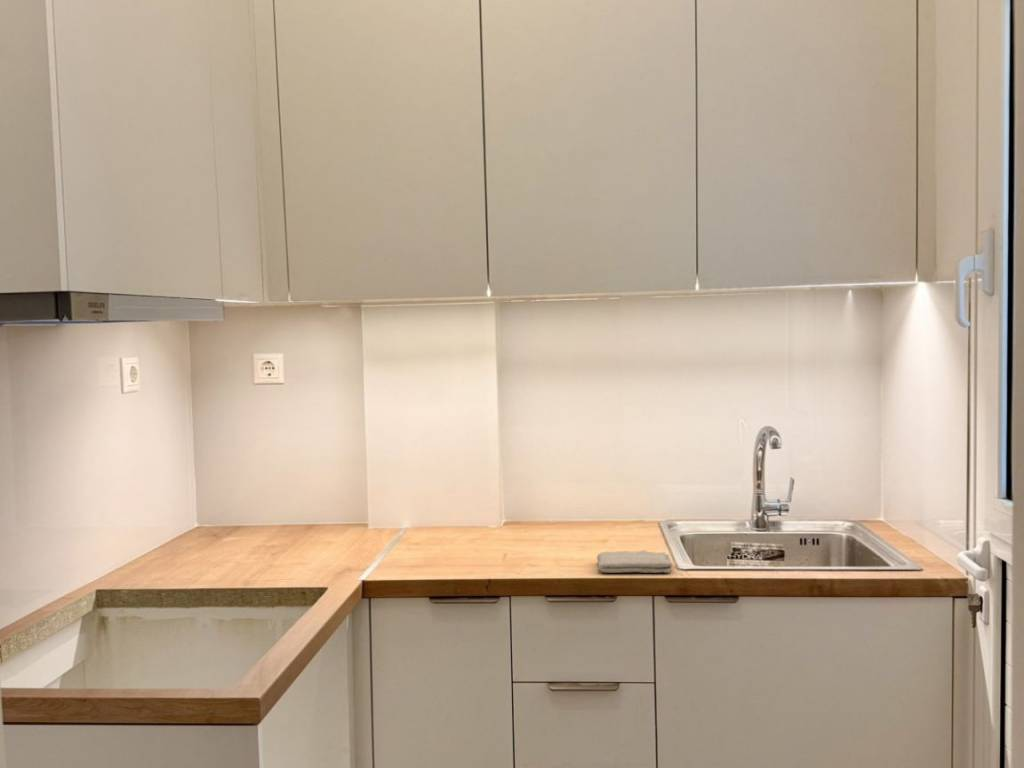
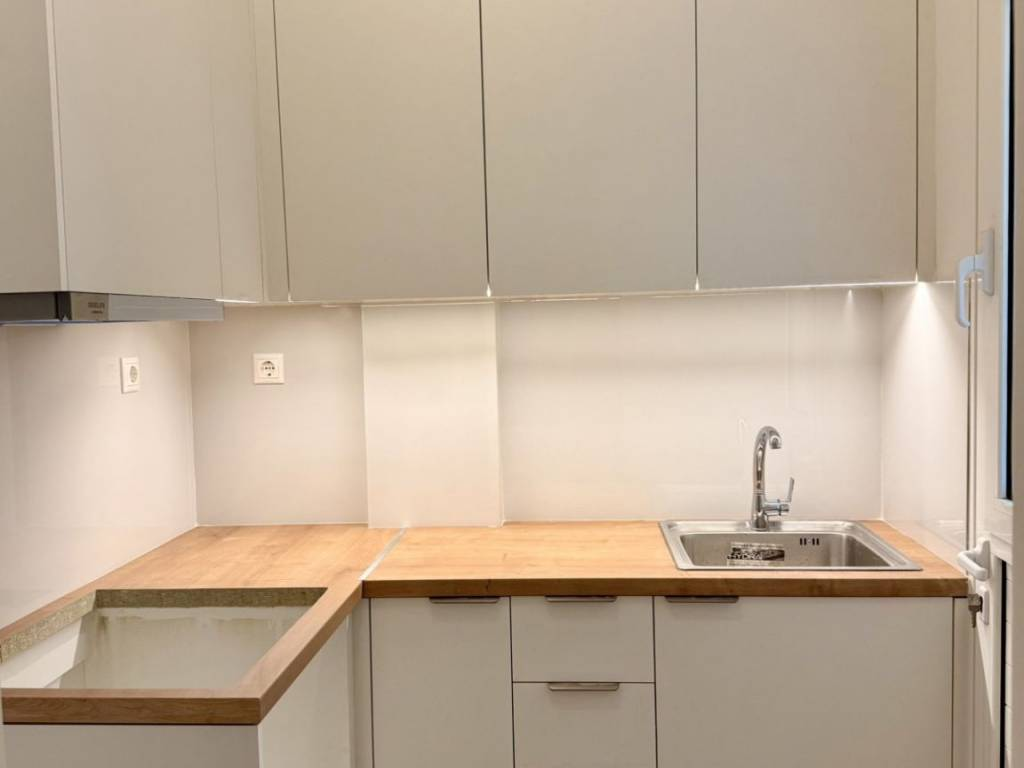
- washcloth (634, 561)
